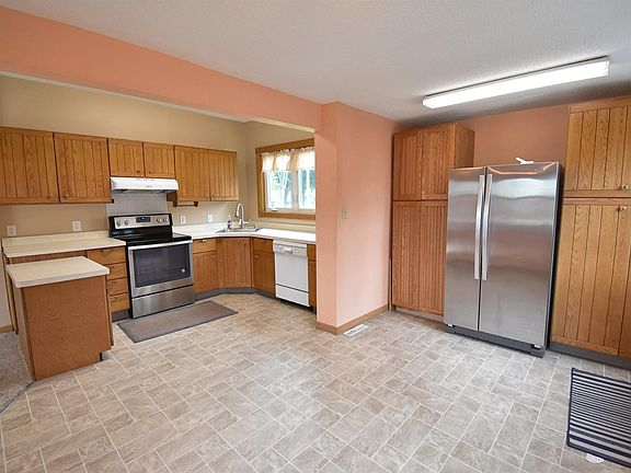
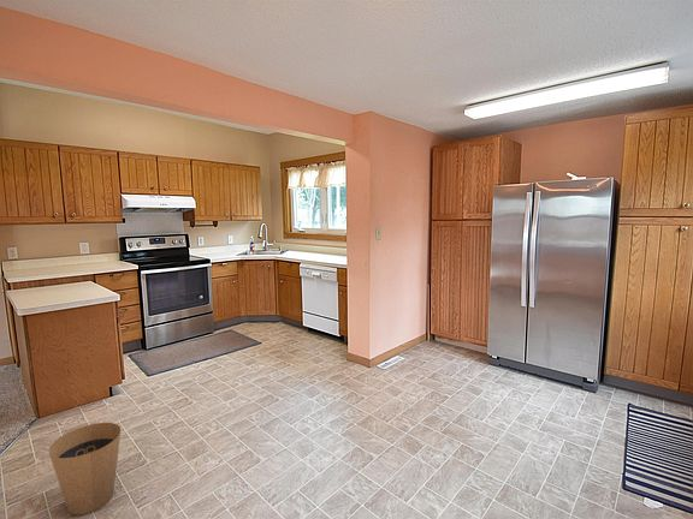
+ trash can (88, 469)
